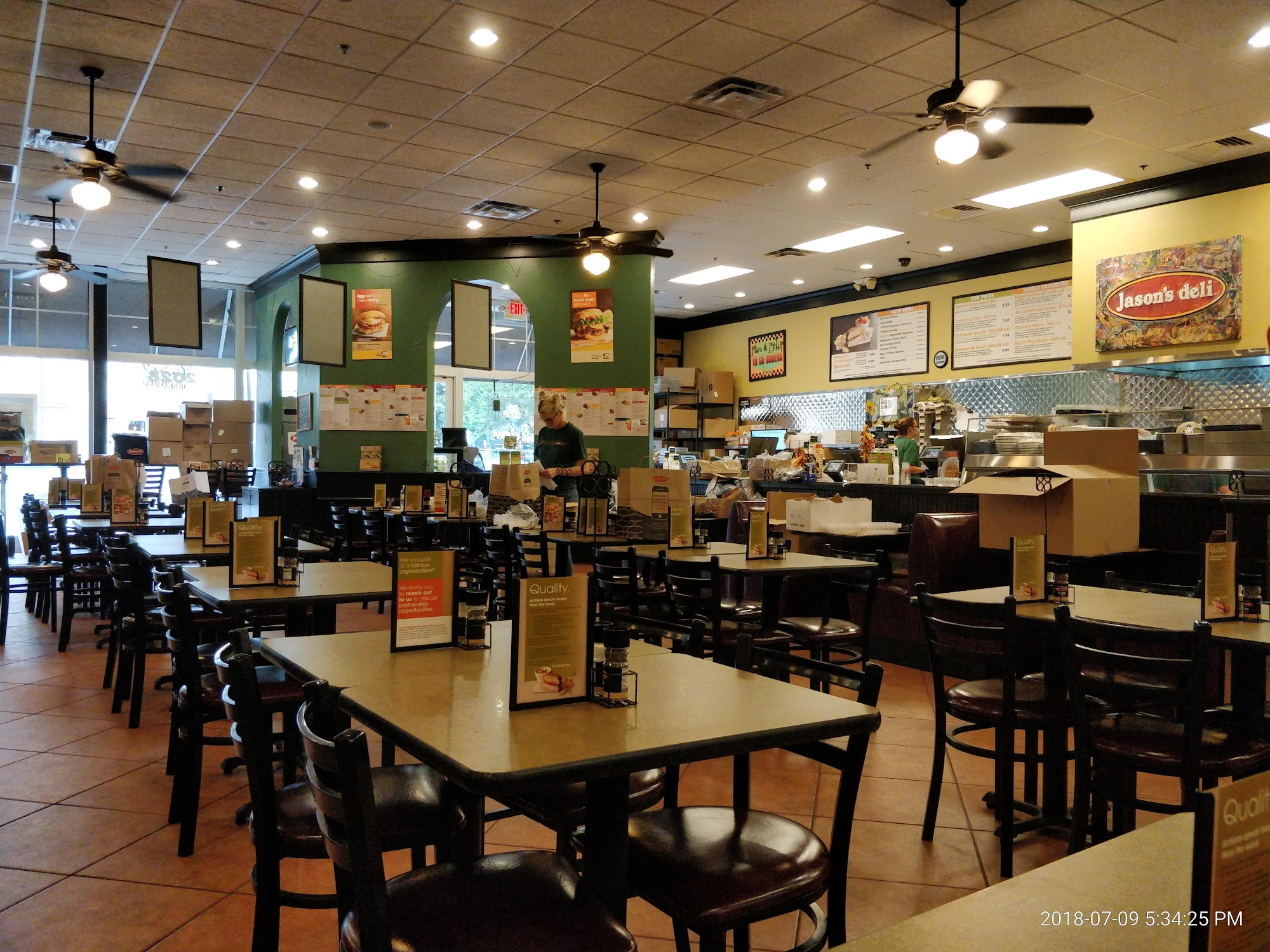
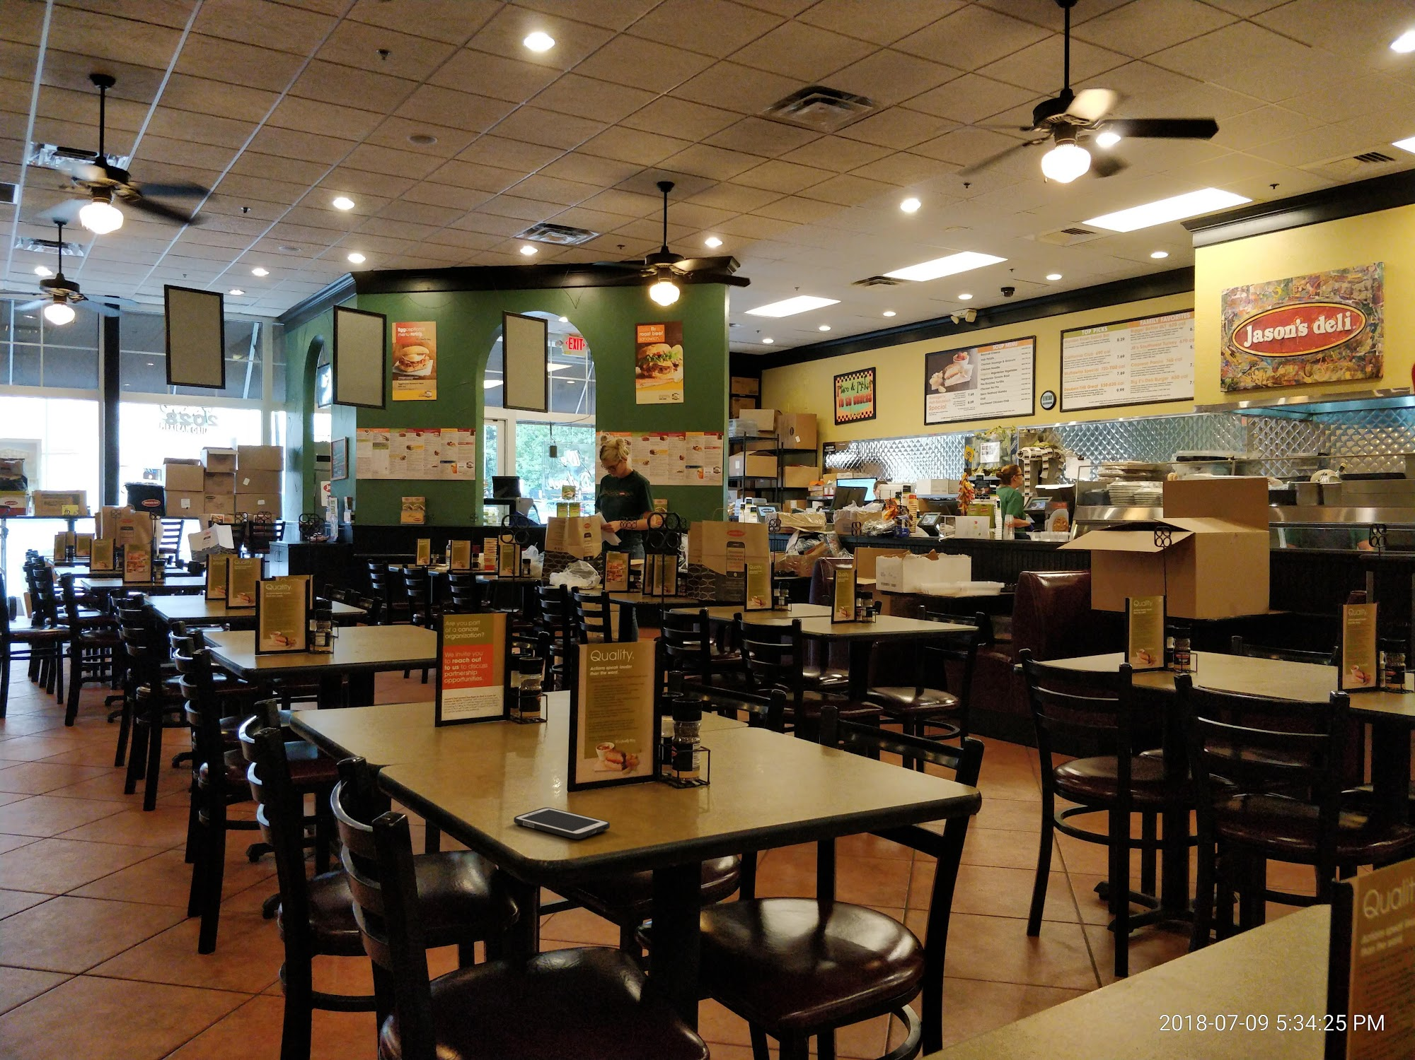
+ cell phone (562, 823)
